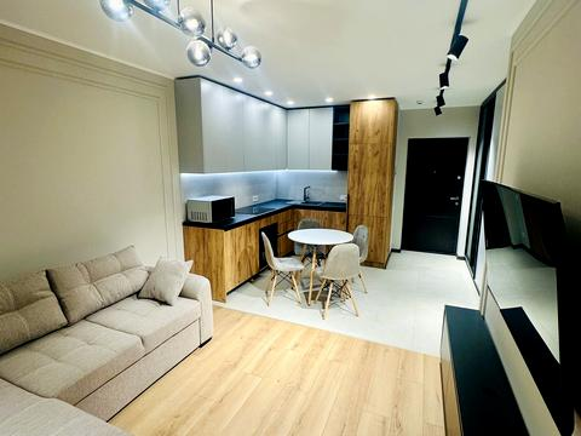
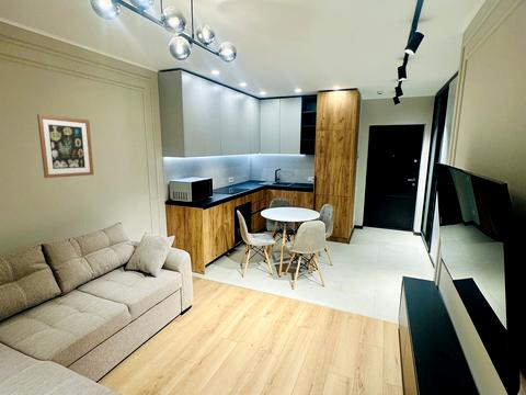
+ wall art (68, 147)
